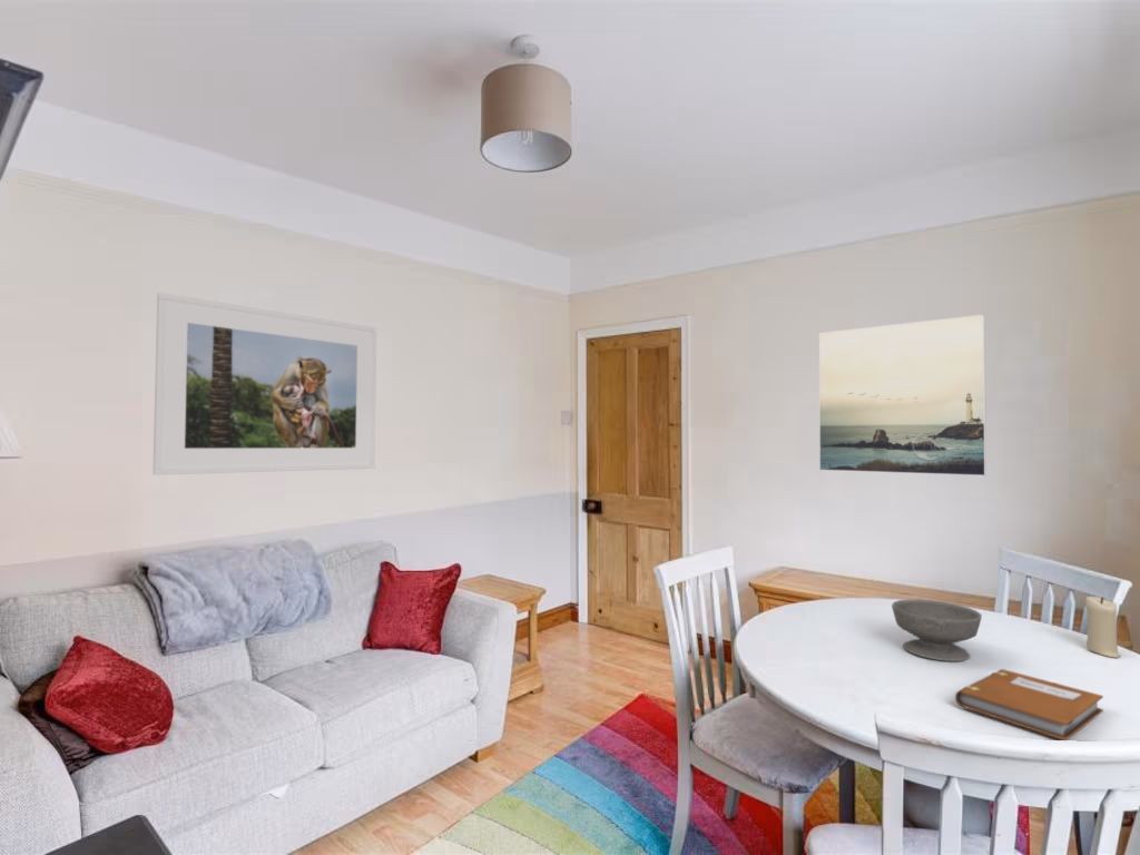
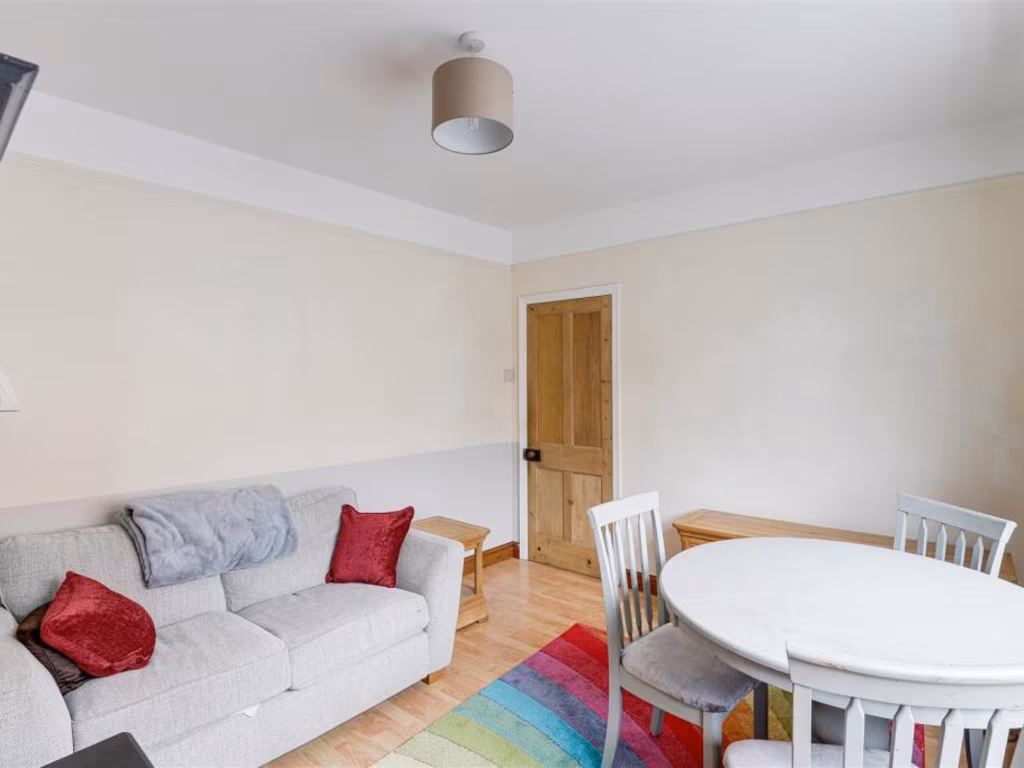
- bowl (935, 630)
- notebook (1029, 699)
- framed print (895, 397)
- candle (1103, 625)
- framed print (279, 391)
